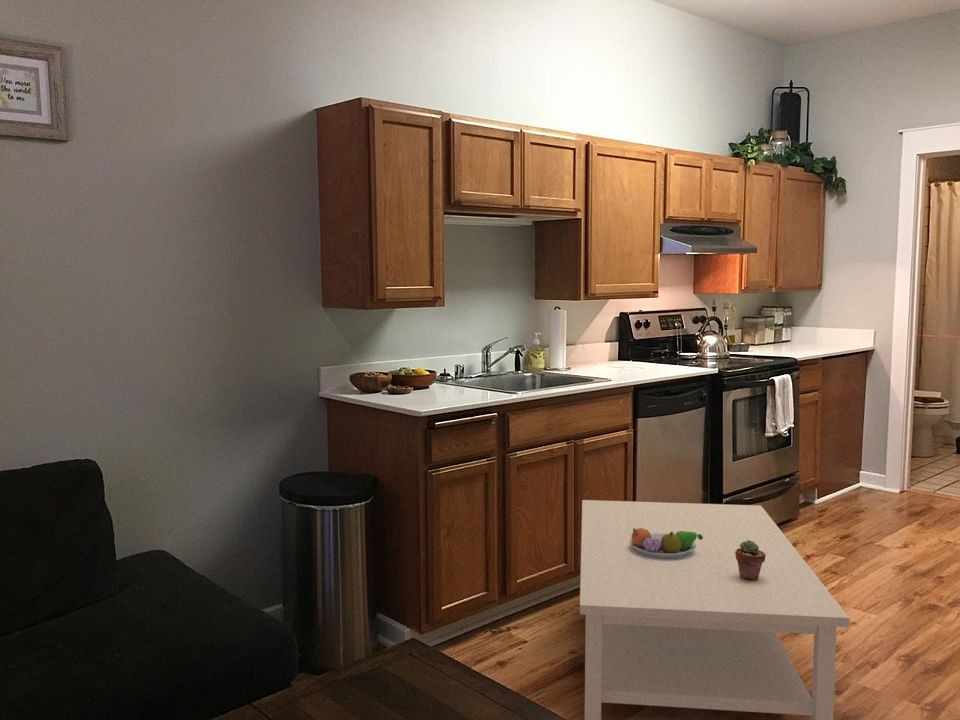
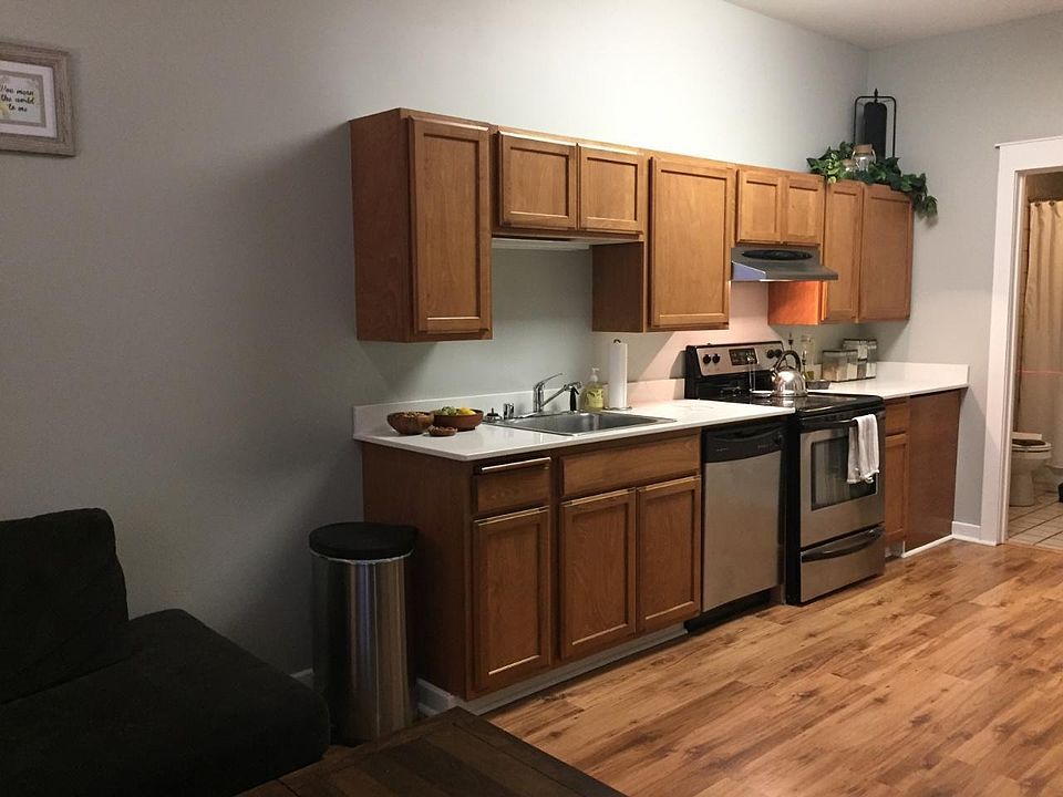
- coffee table (685, 608)
- fruit bowl (664, 537)
- potted succulent (749, 558)
